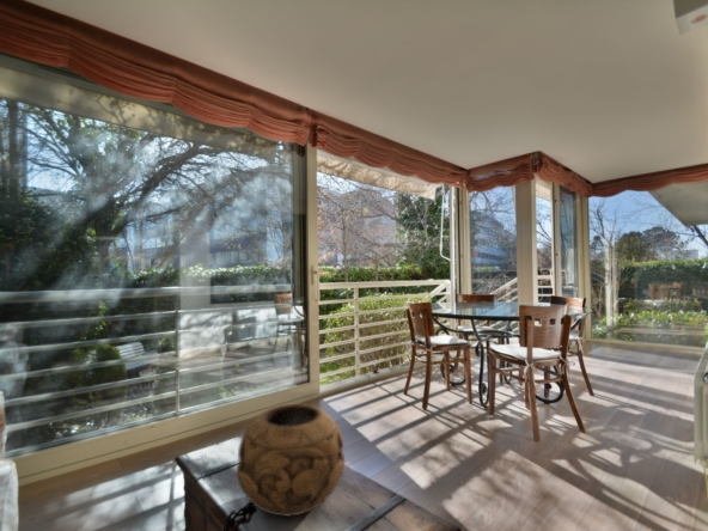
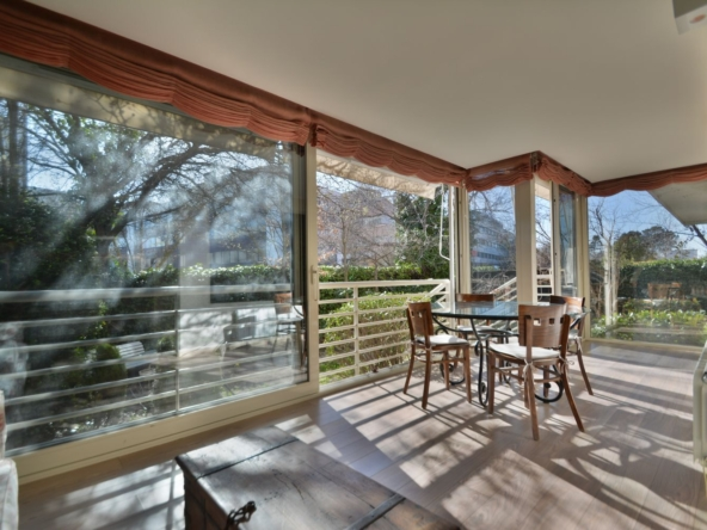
- decorative bowl (292, 456)
